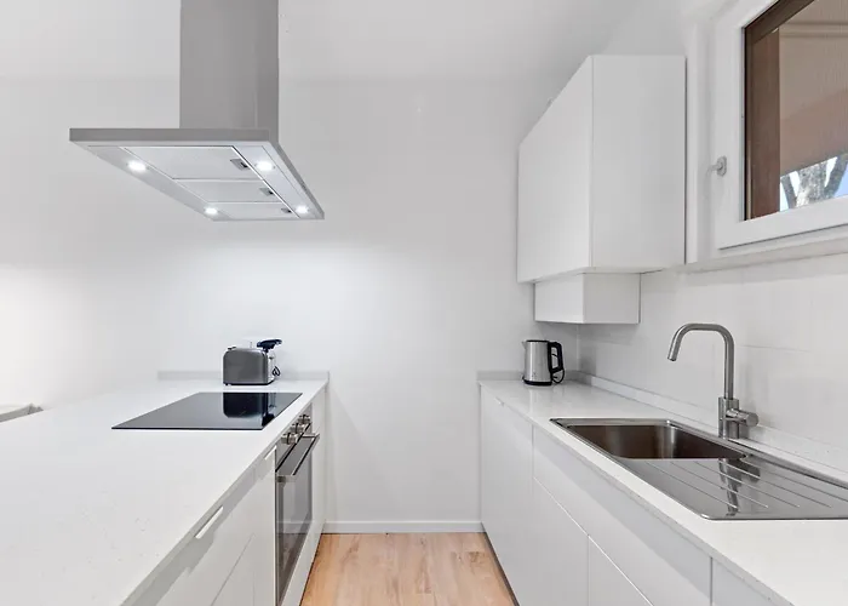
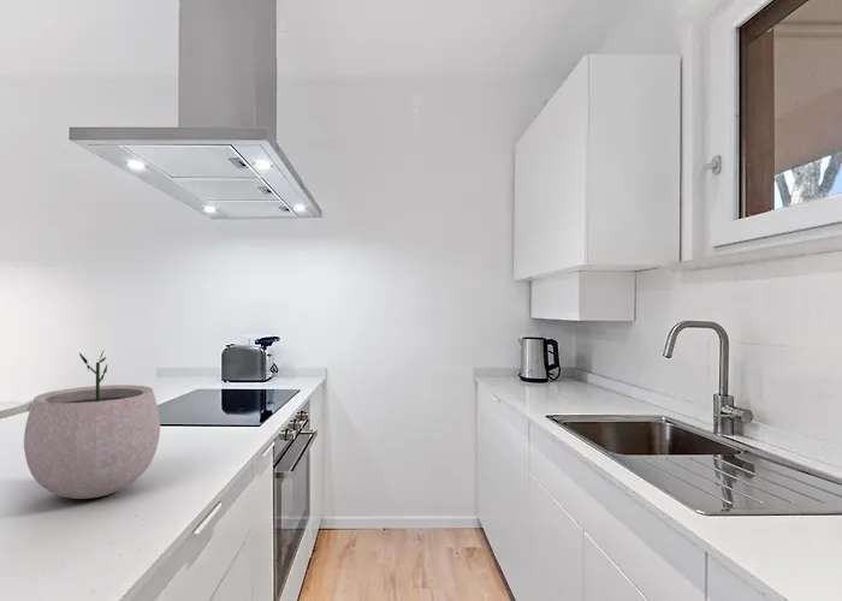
+ plant pot (95, 421)
